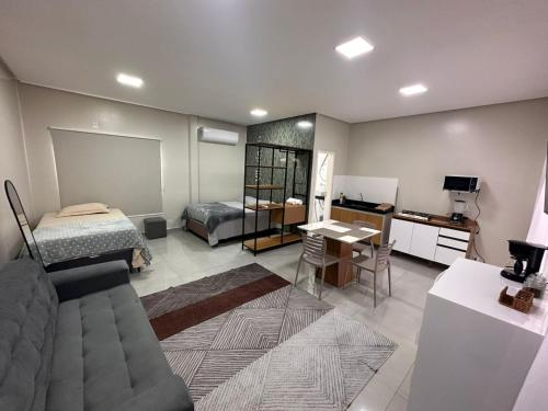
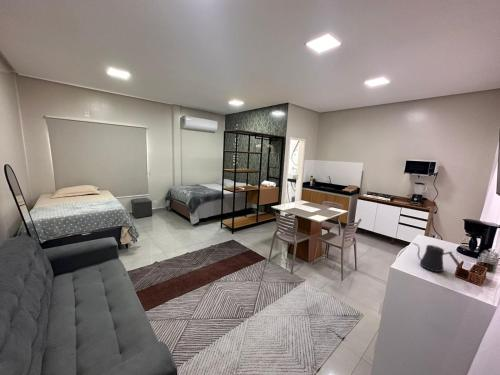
+ kettle (434, 257)
